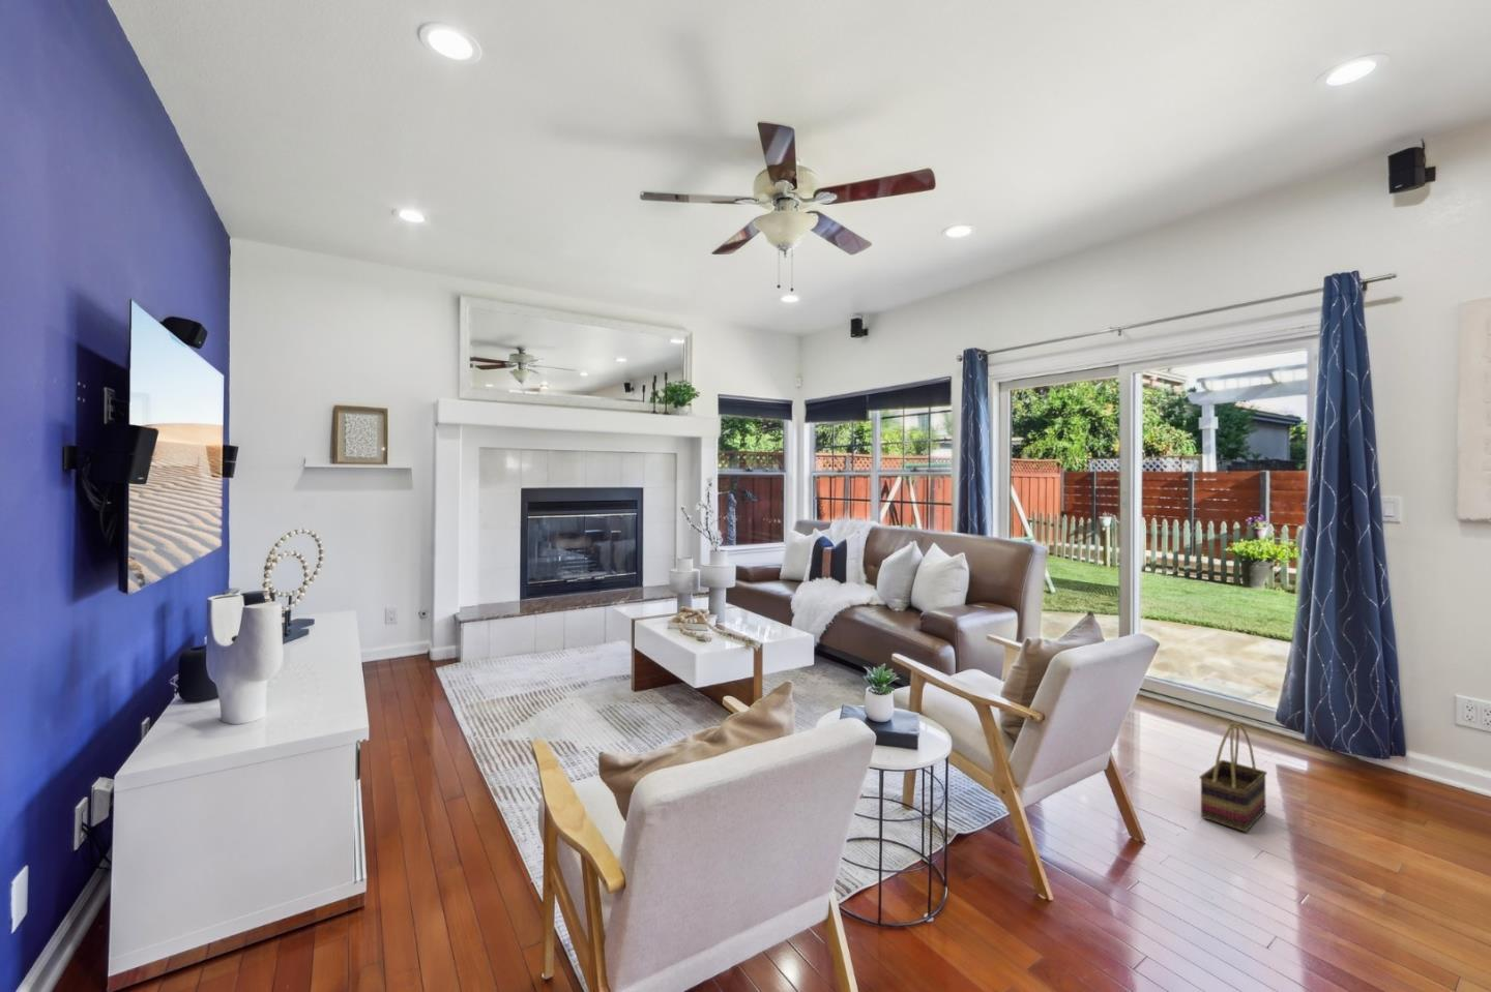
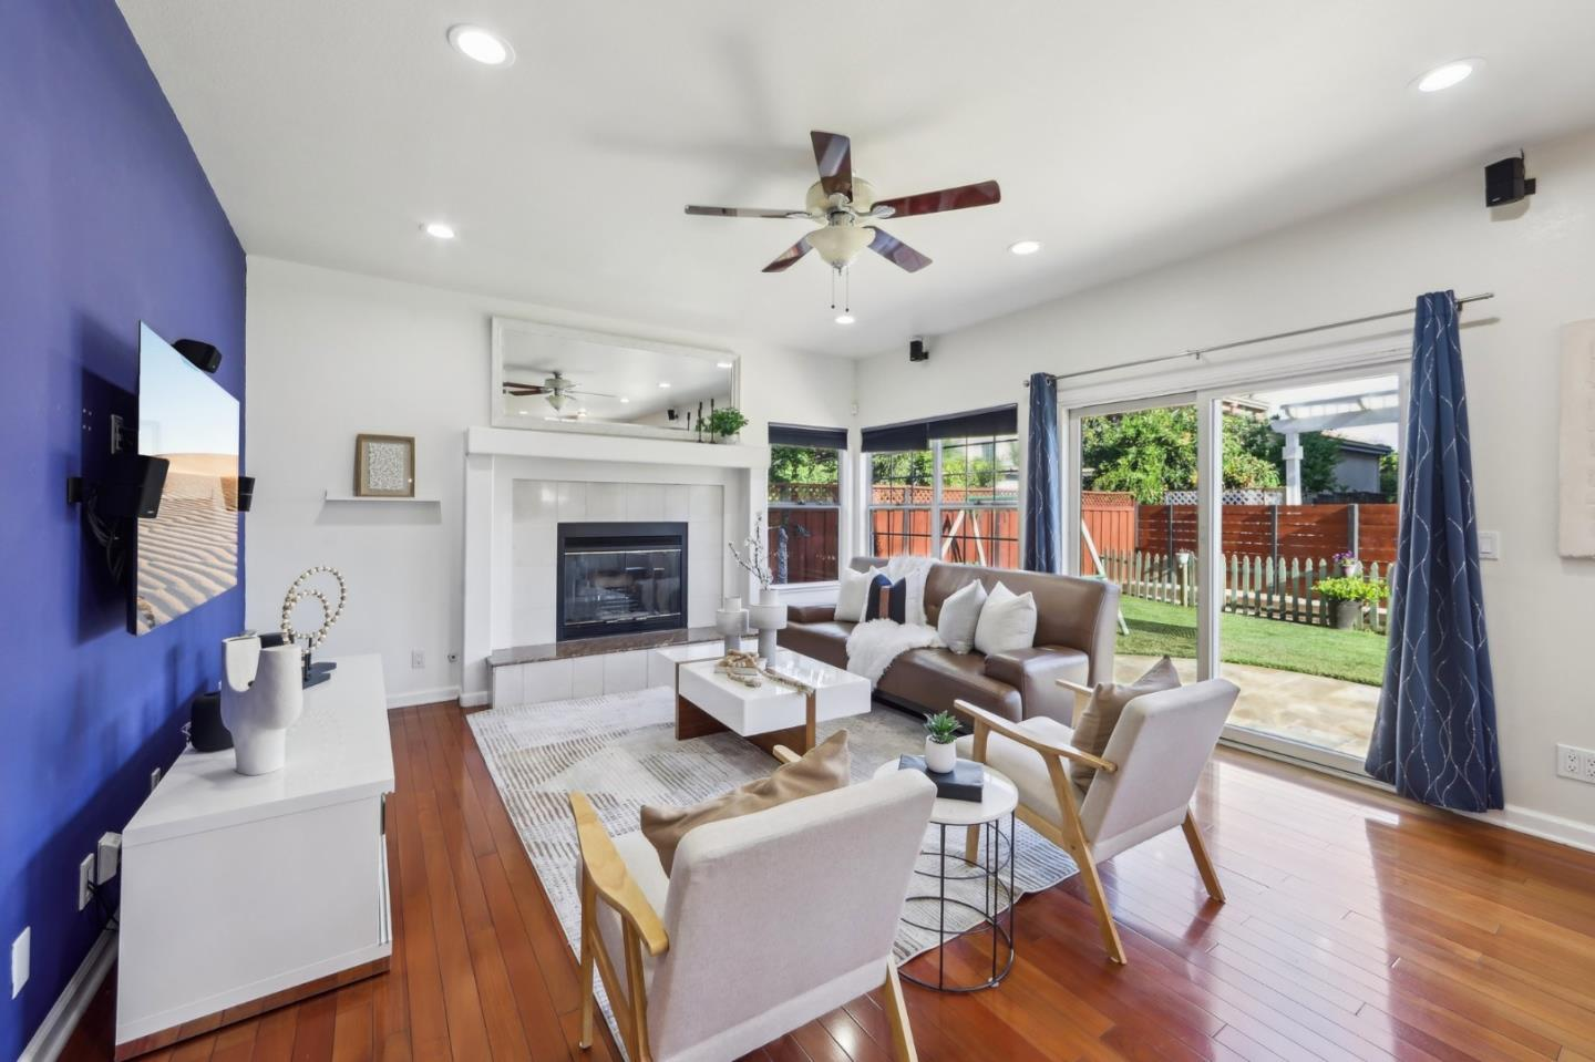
- basket (1233, 767)
